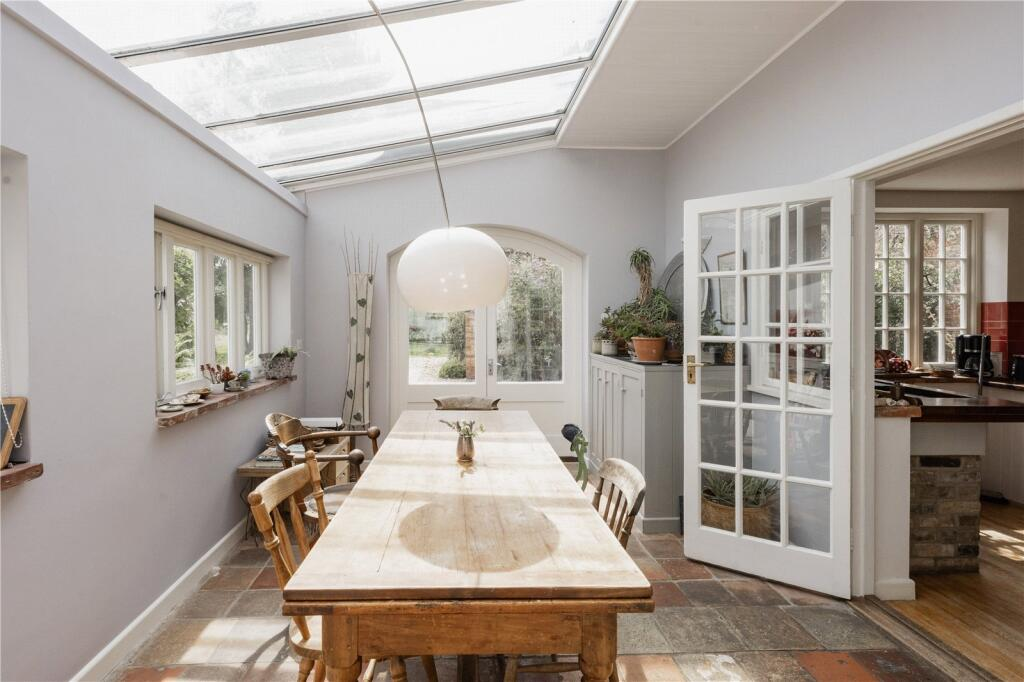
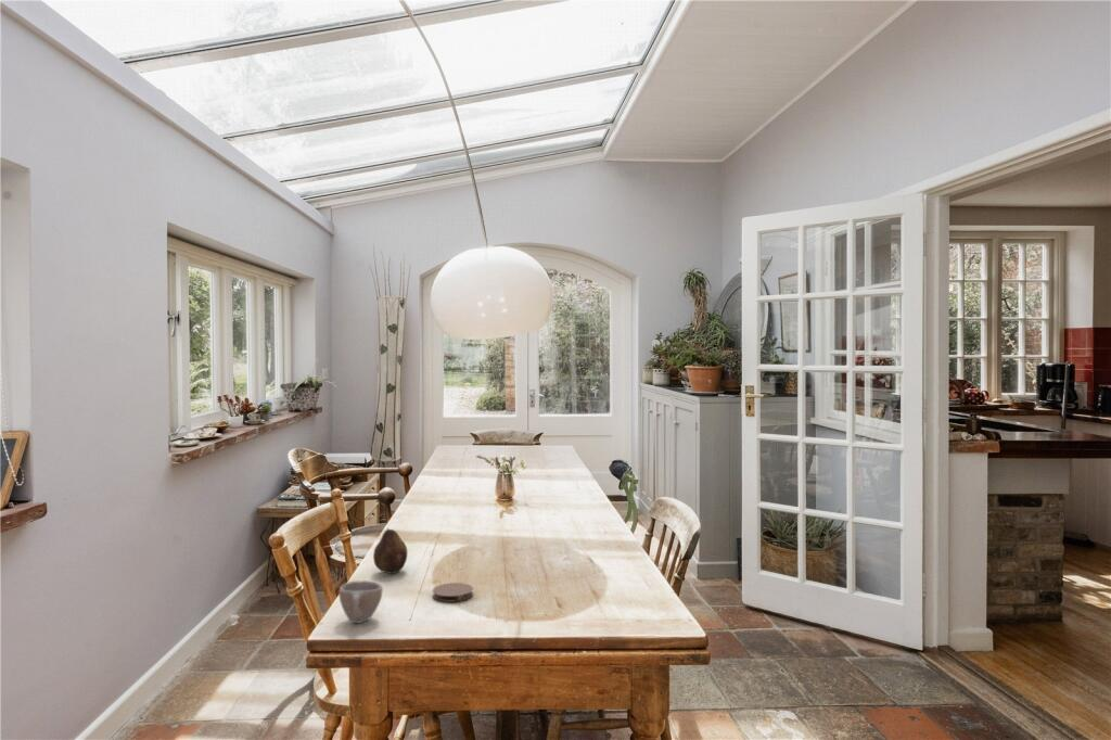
+ cup (360, 604)
+ fruit (391, 549)
+ coaster (452, 591)
